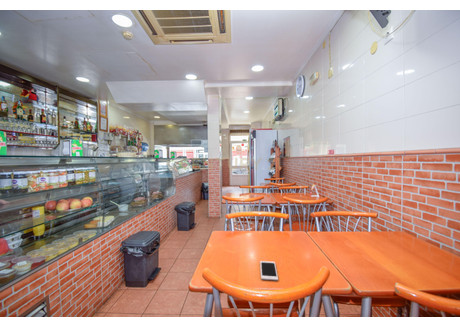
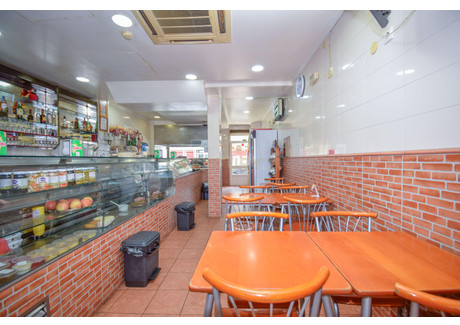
- cell phone (268, 269)
